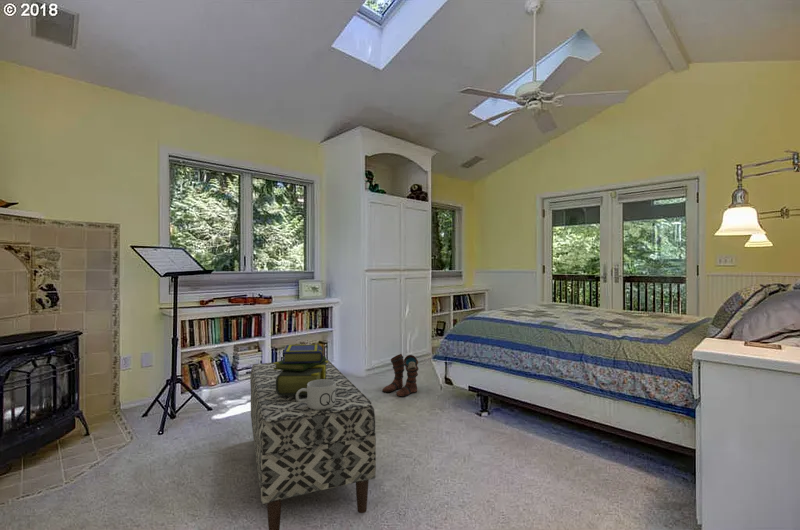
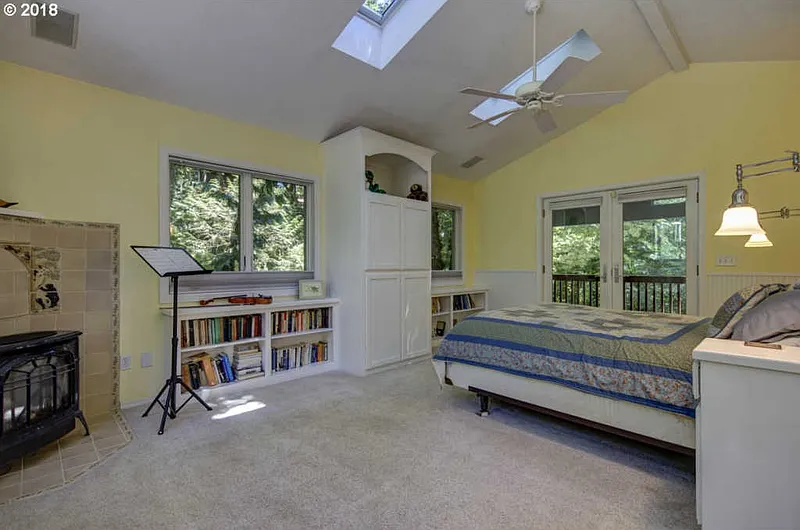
- bench (302, 425)
- boots (402, 373)
- stack of books (302, 366)
- mug (315, 394)
